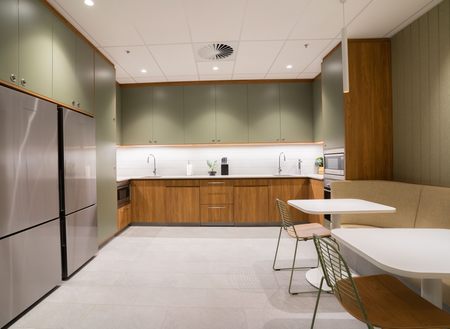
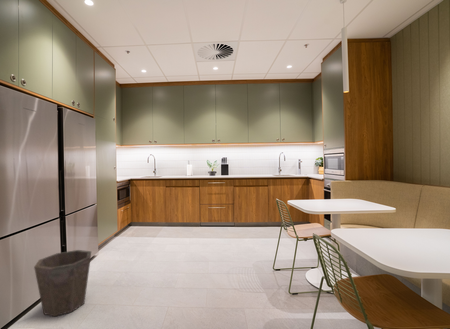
+ waste bin (65, 281)
